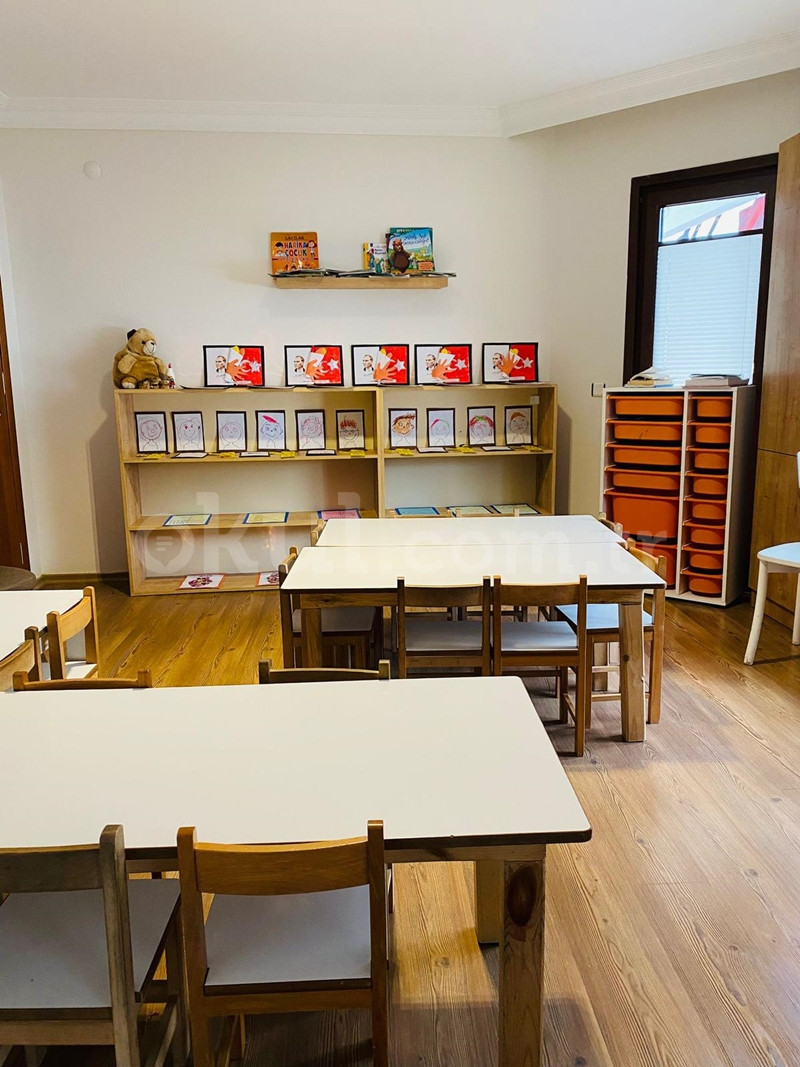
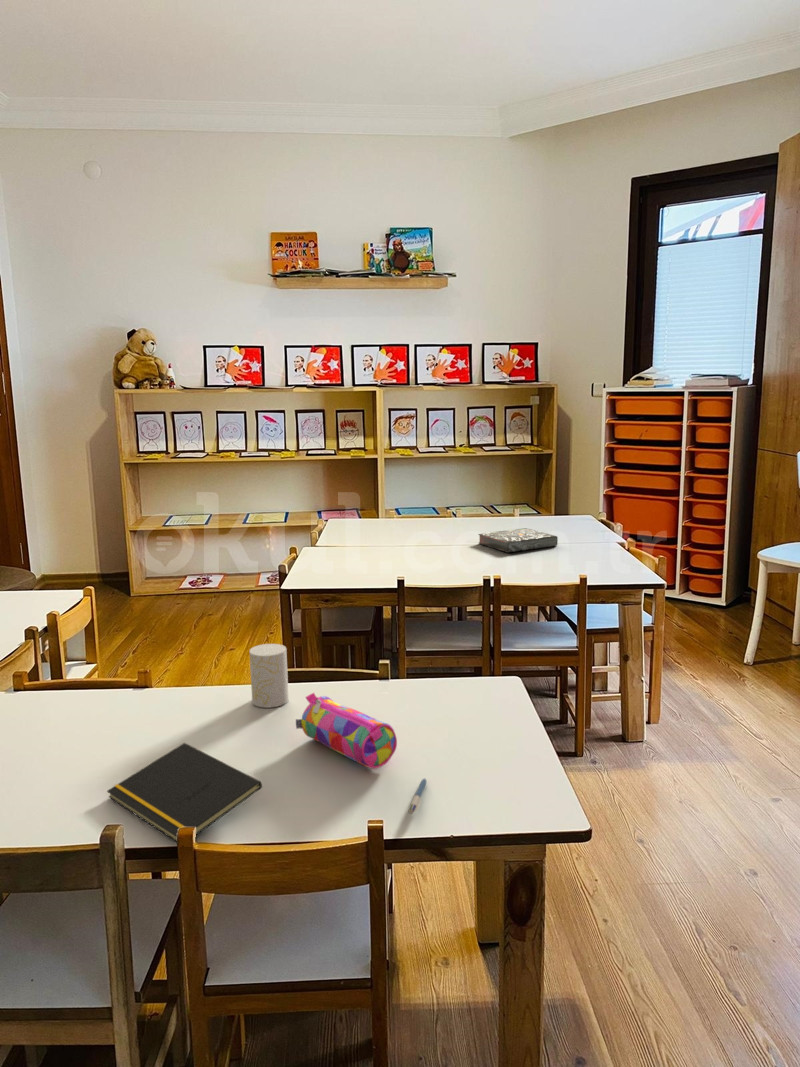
+ pen (419, 795)
+ notepad (183, 789)
+ pencil case (345, 730)
+ cup (269, 675)
+ book (517, 539)
